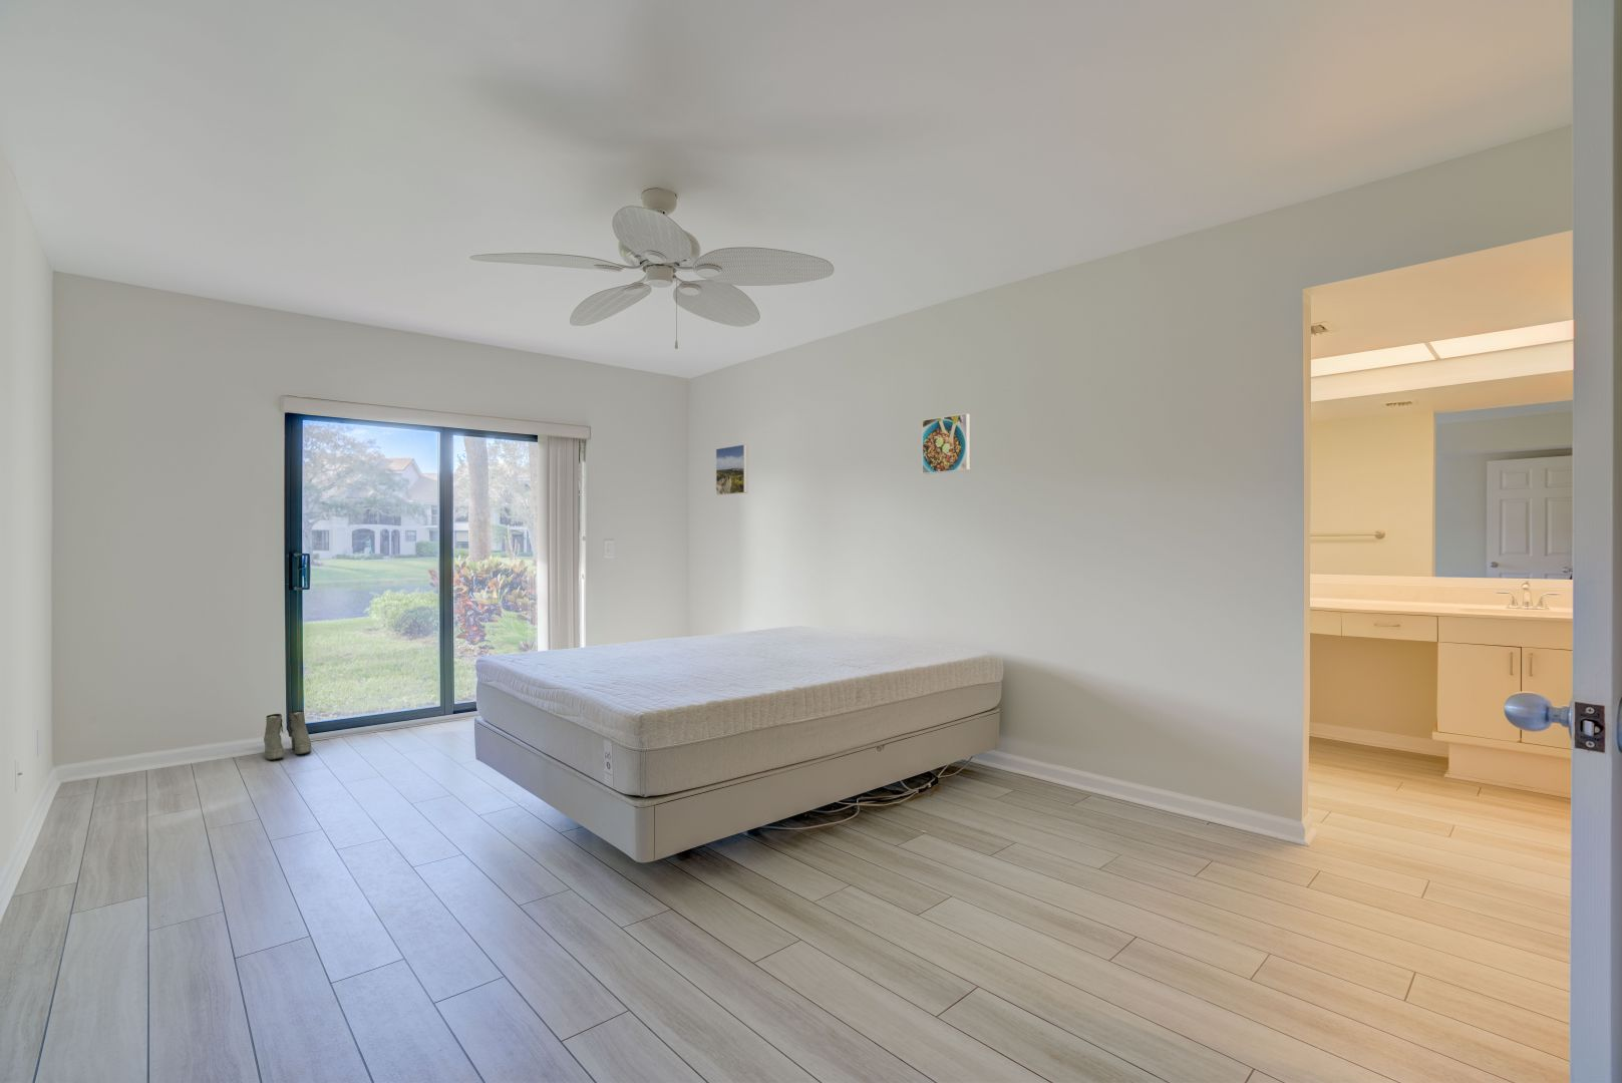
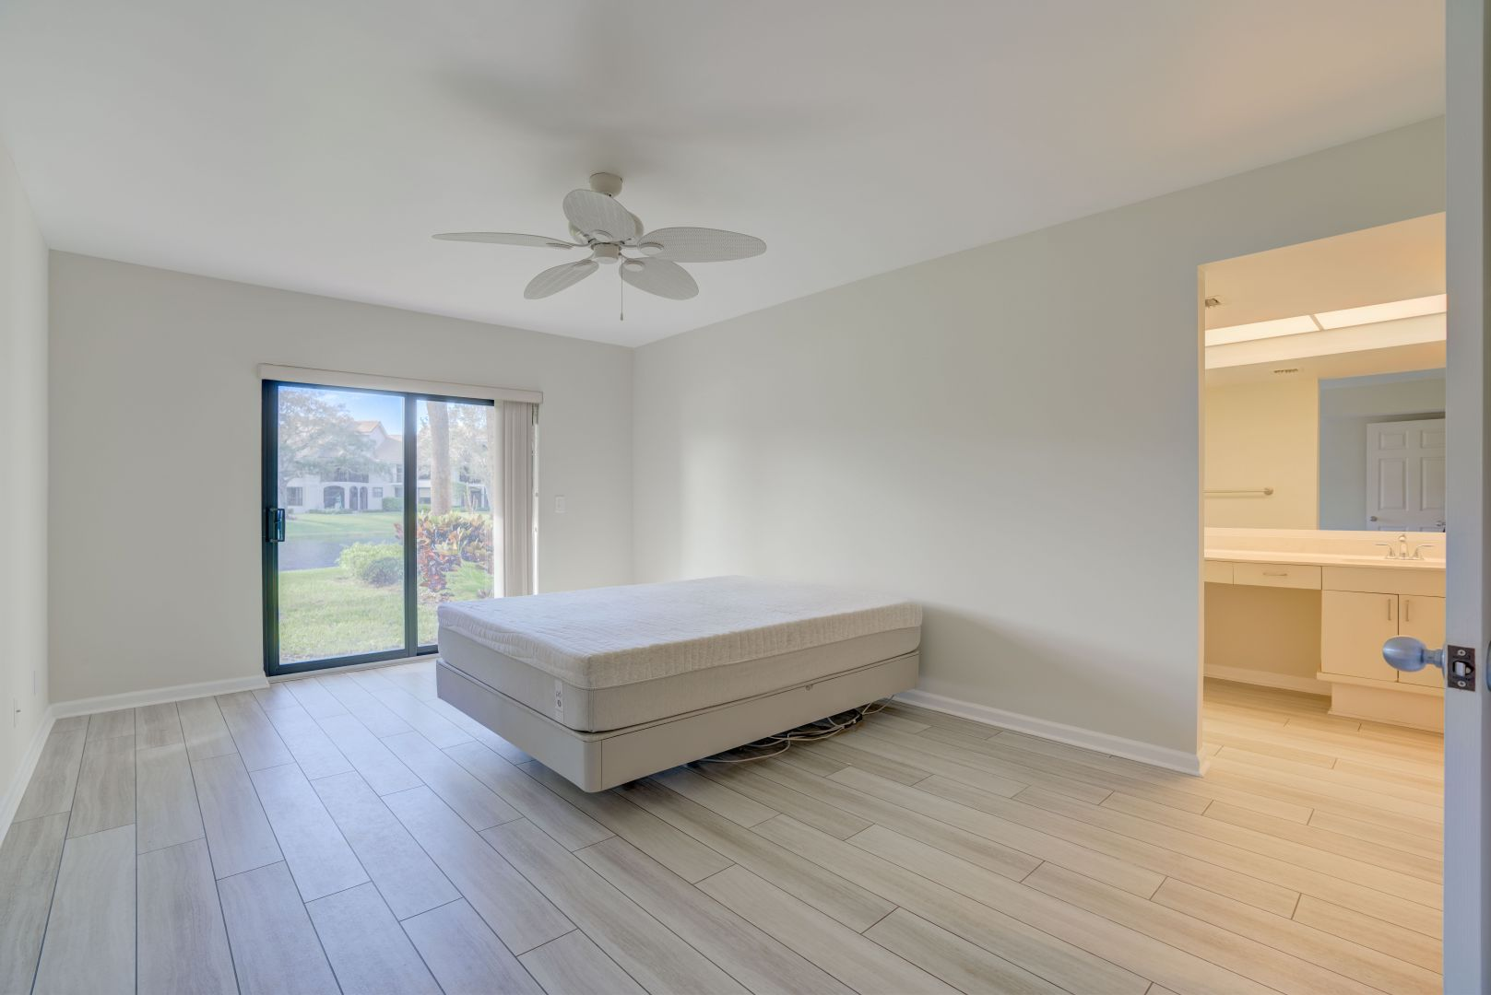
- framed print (945, 445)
- boots (289, 731)
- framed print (731, 470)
